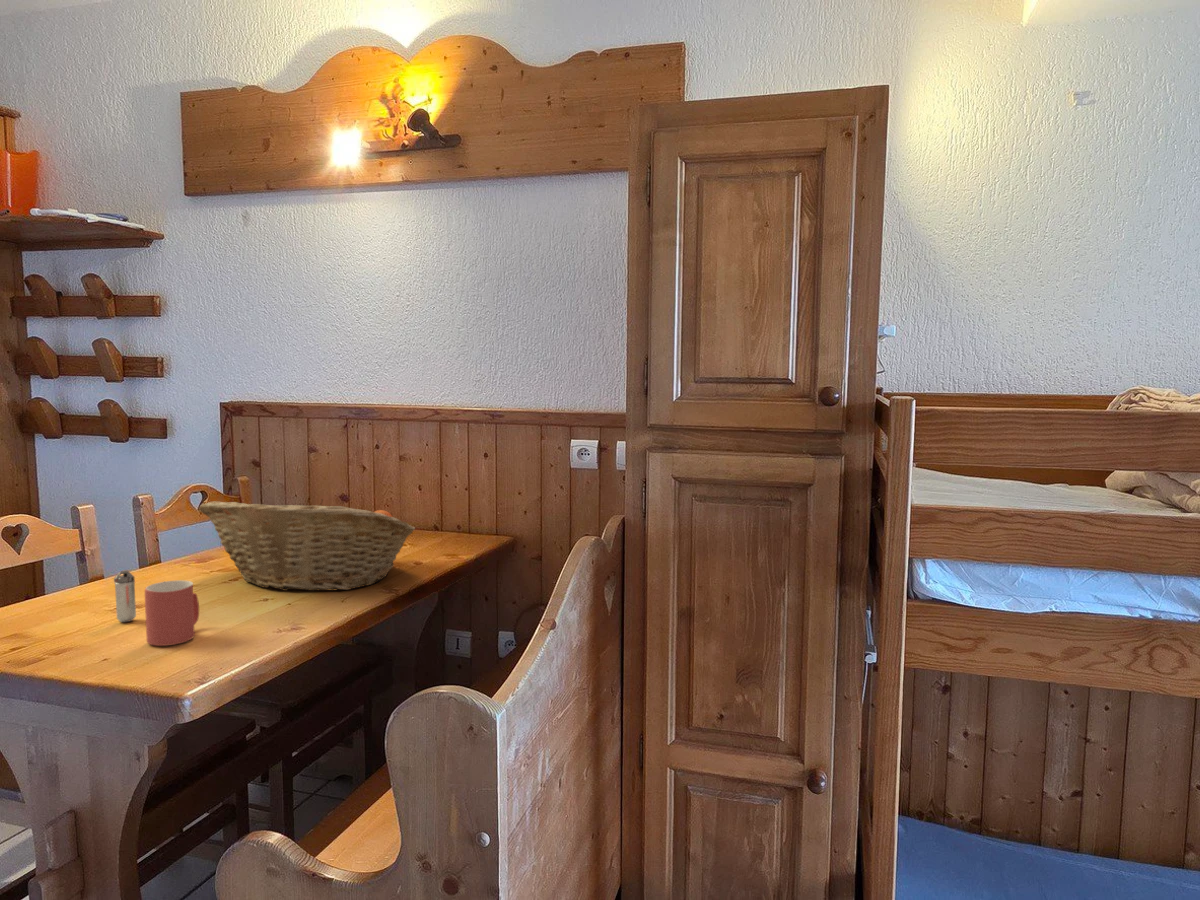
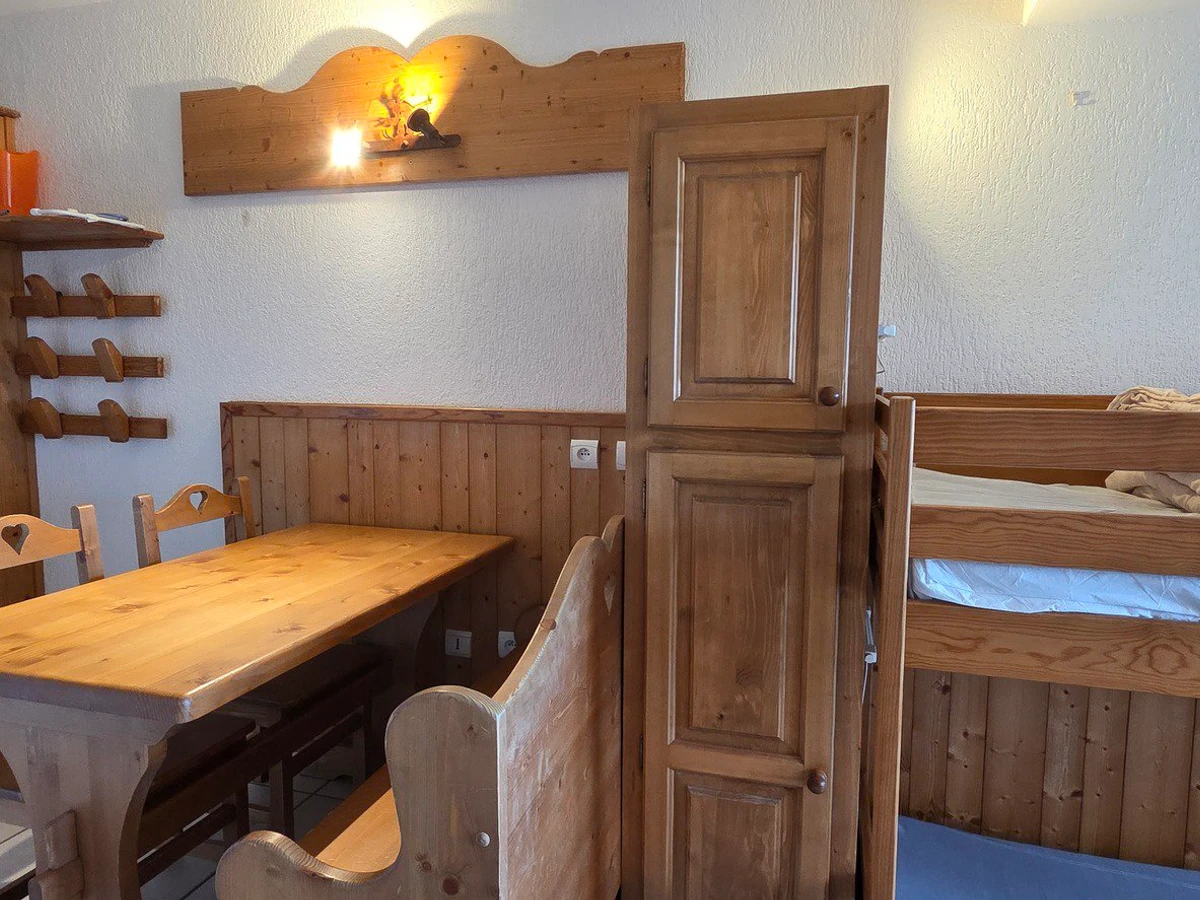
- mug (177, 609)
- shaker (125, 595)
- fruit basket (310, 535)
